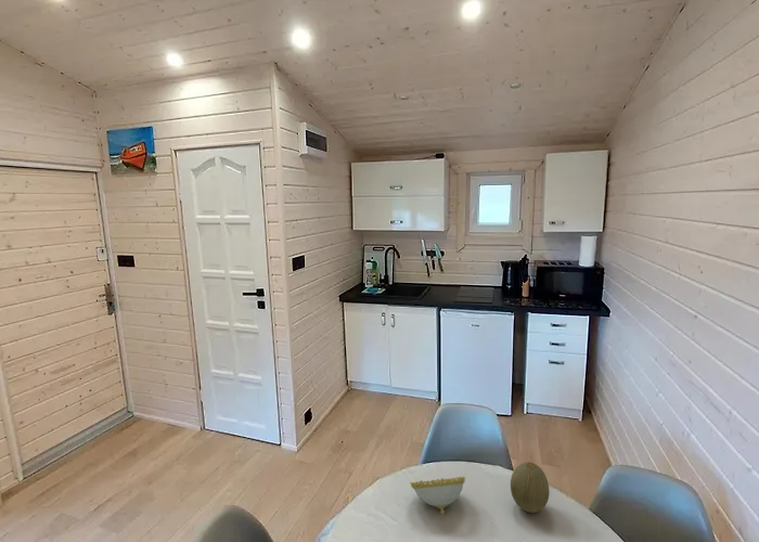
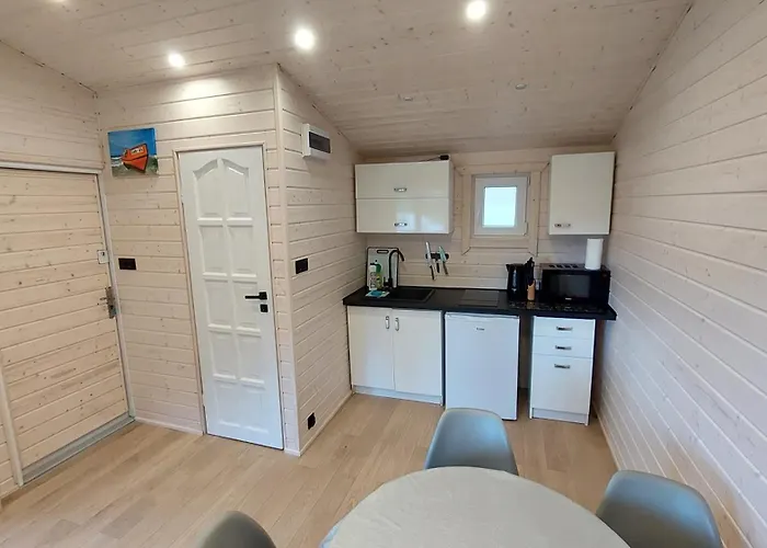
- fruit (529, 486)
- decorative bowl (437, 482)
